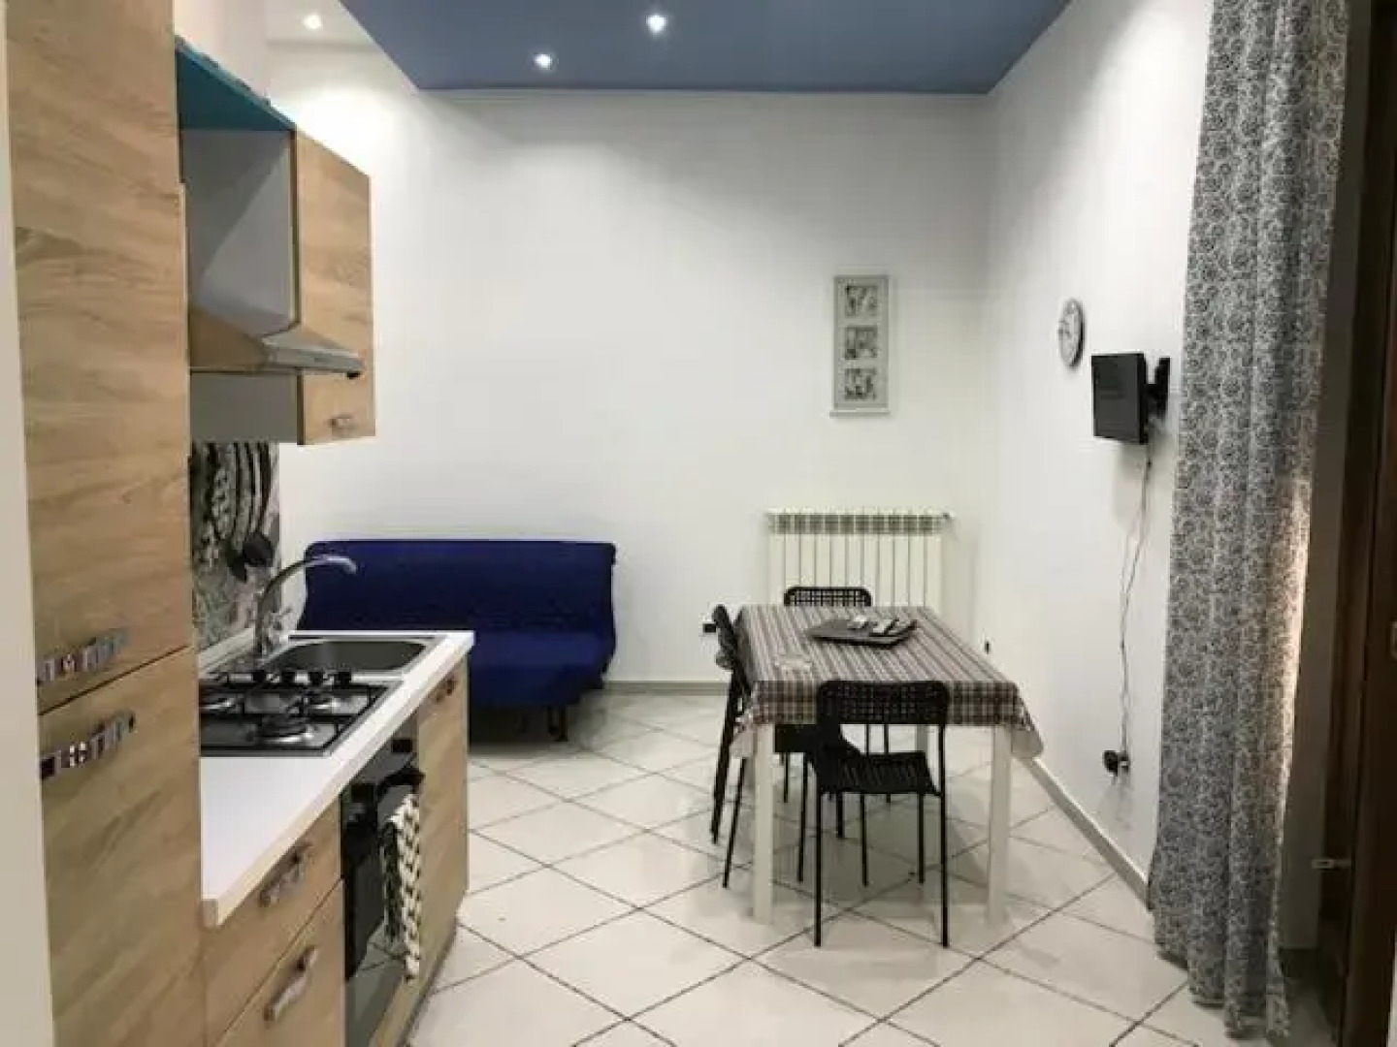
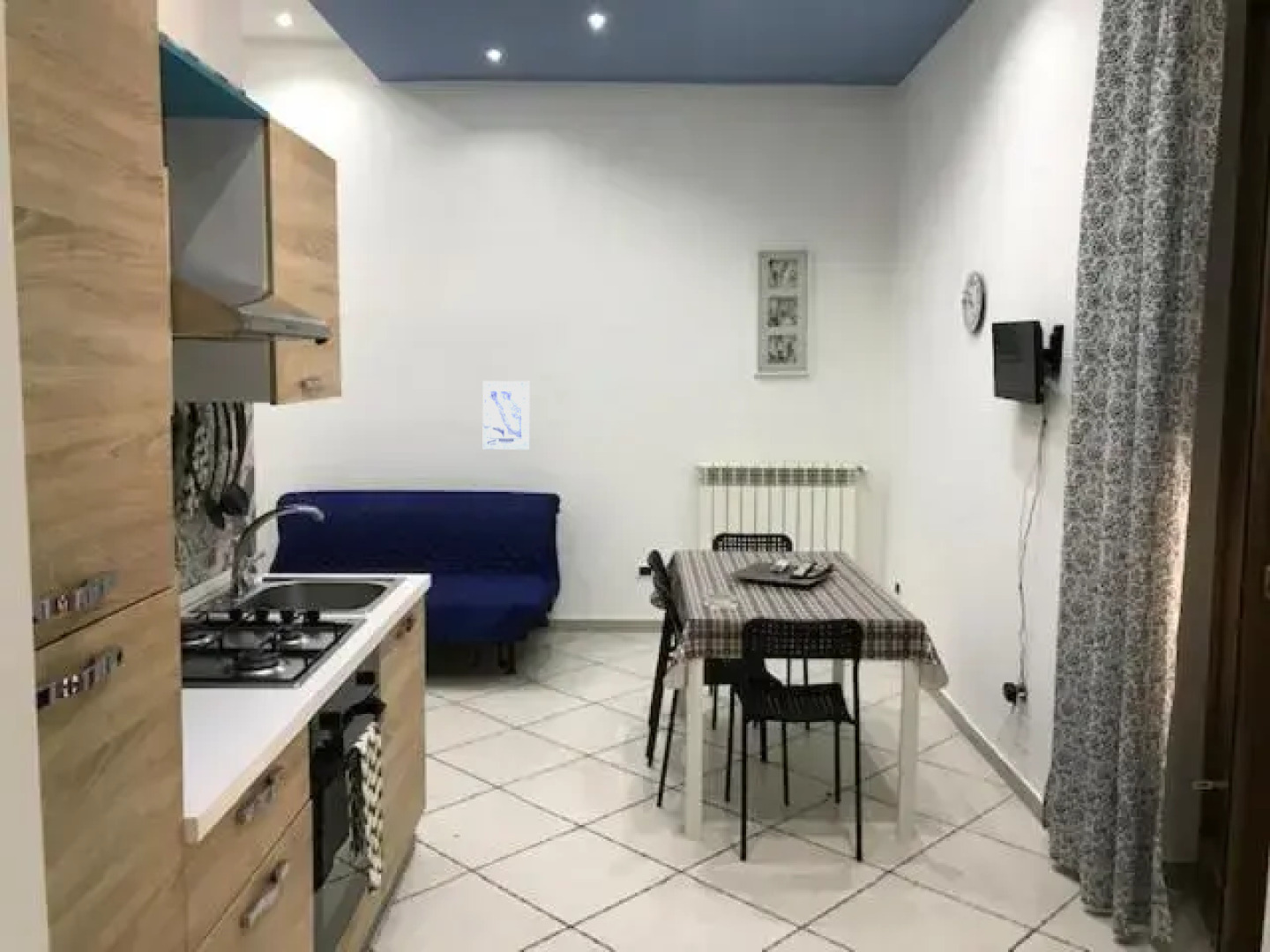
+ wall art (506, 415)
